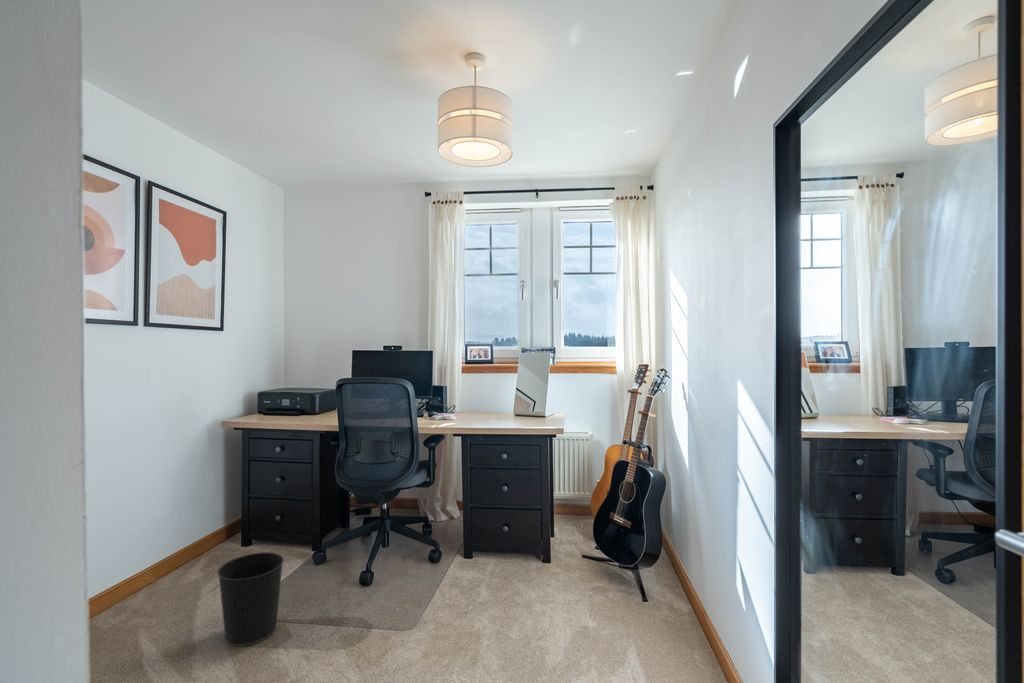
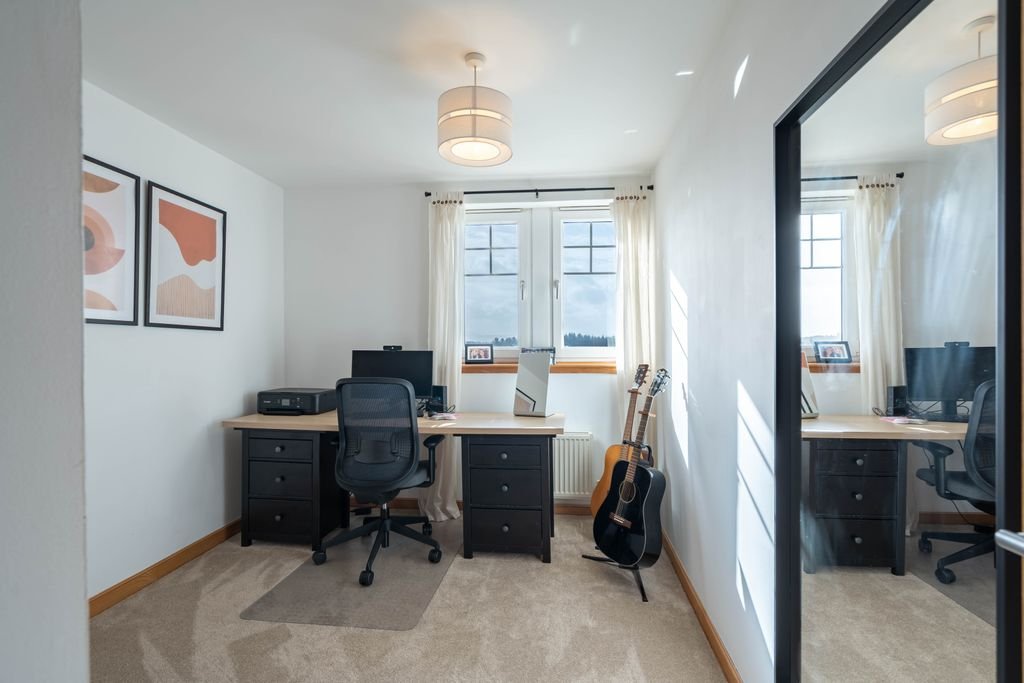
- wastebasket (251, 598)
